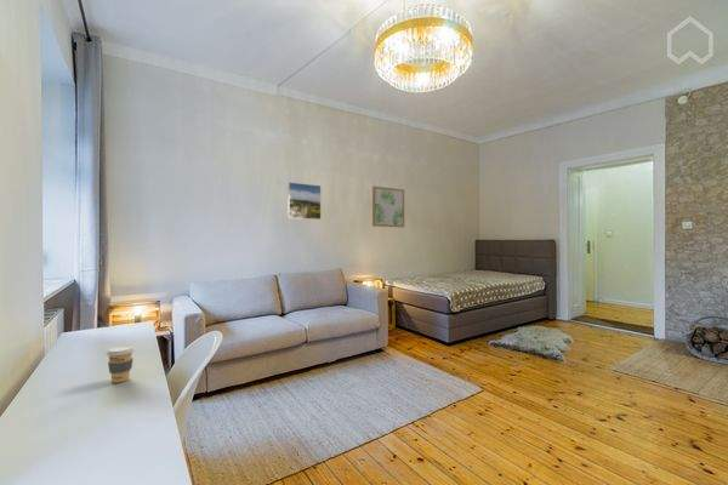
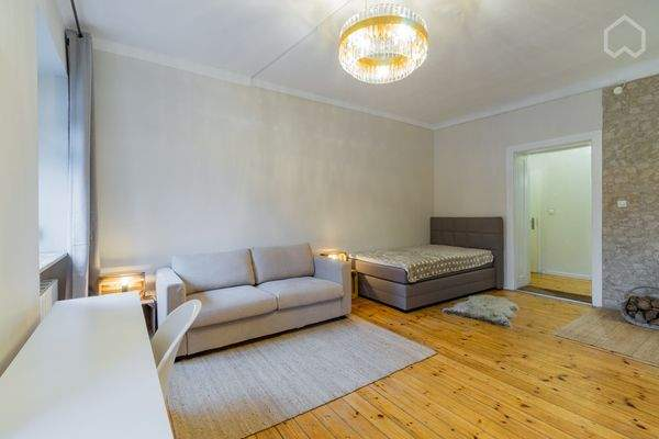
- coffee cup (120, 364)
- wall art (388, 207)
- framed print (305, 201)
